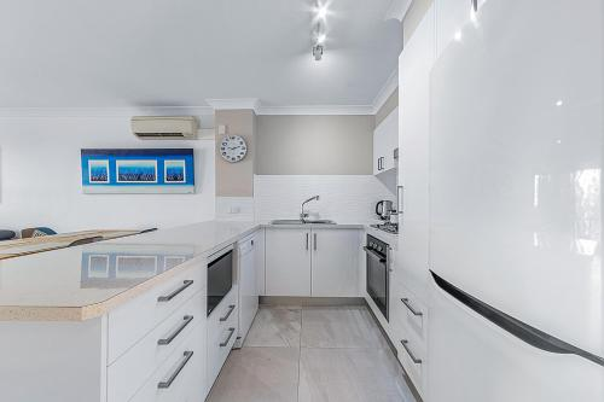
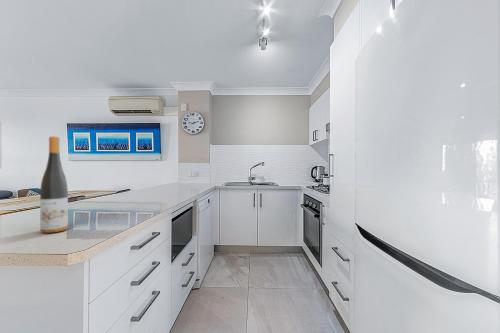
+ wine bottle (54, 183)
